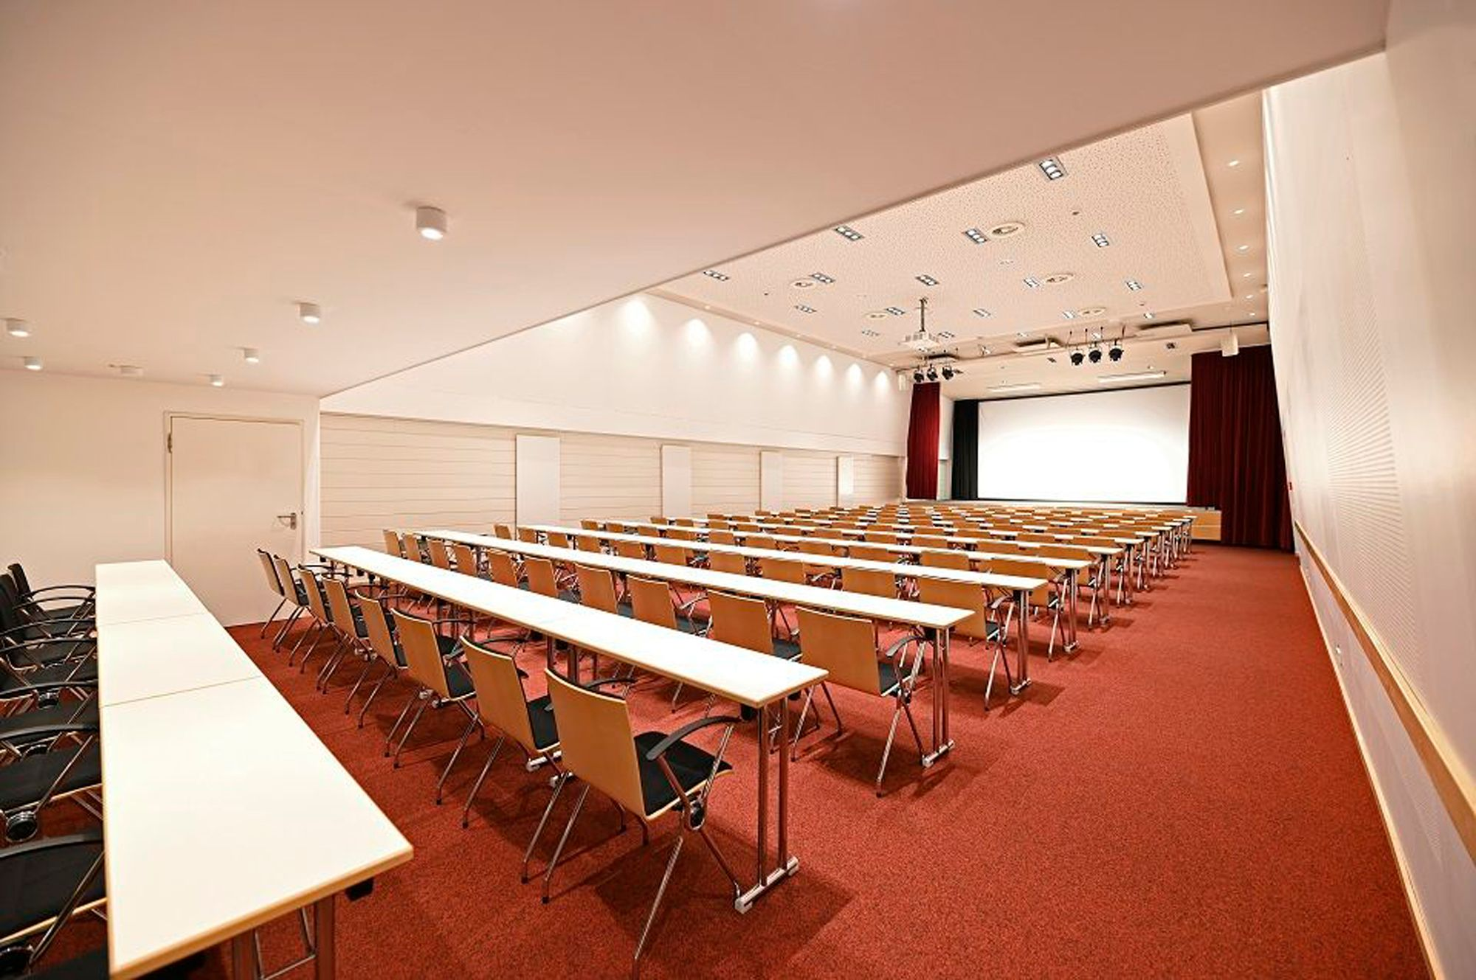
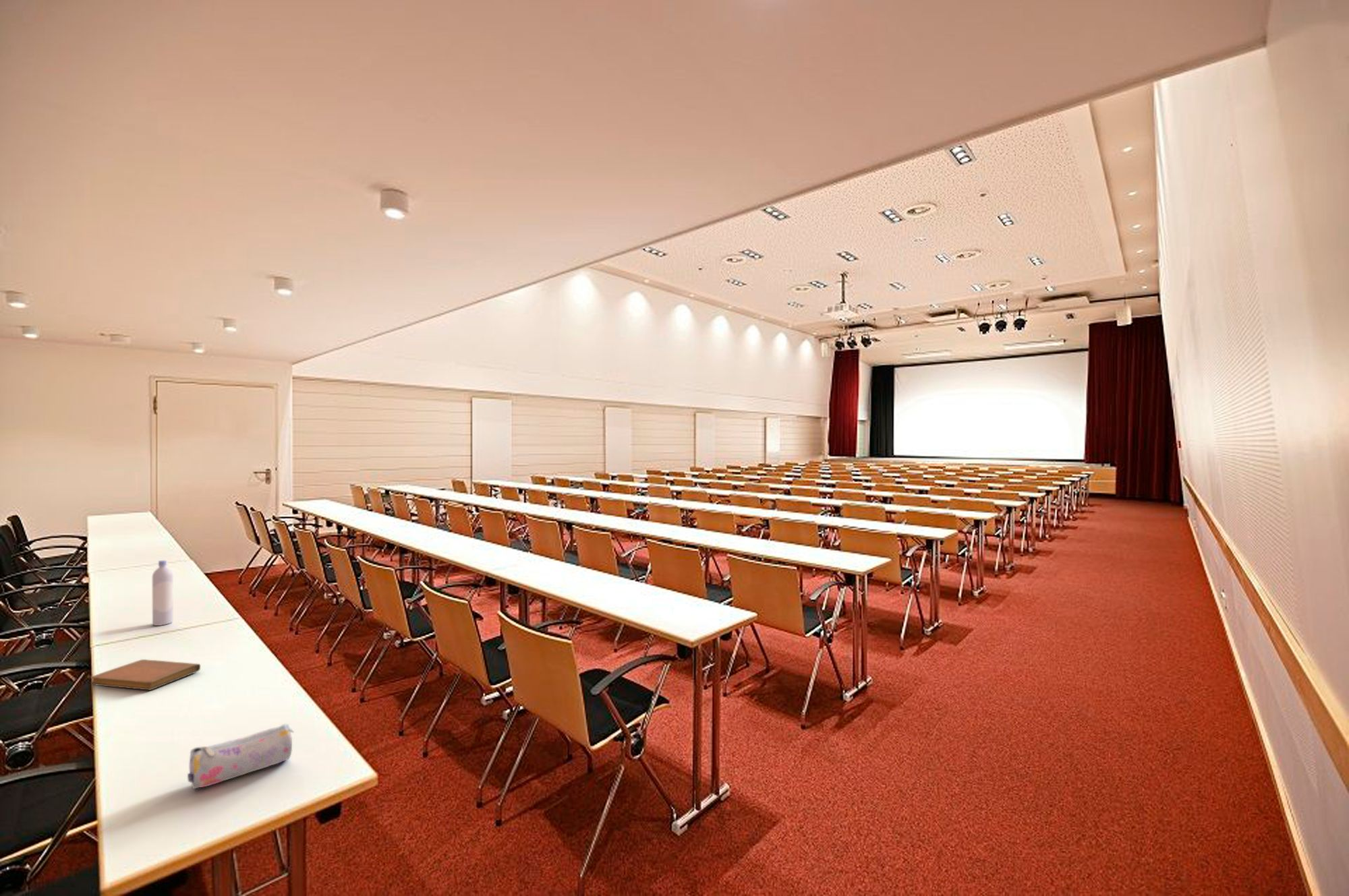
+ bottle (163, 592)
+ pencil case (242, 753)
+ notebook (146, 674)
